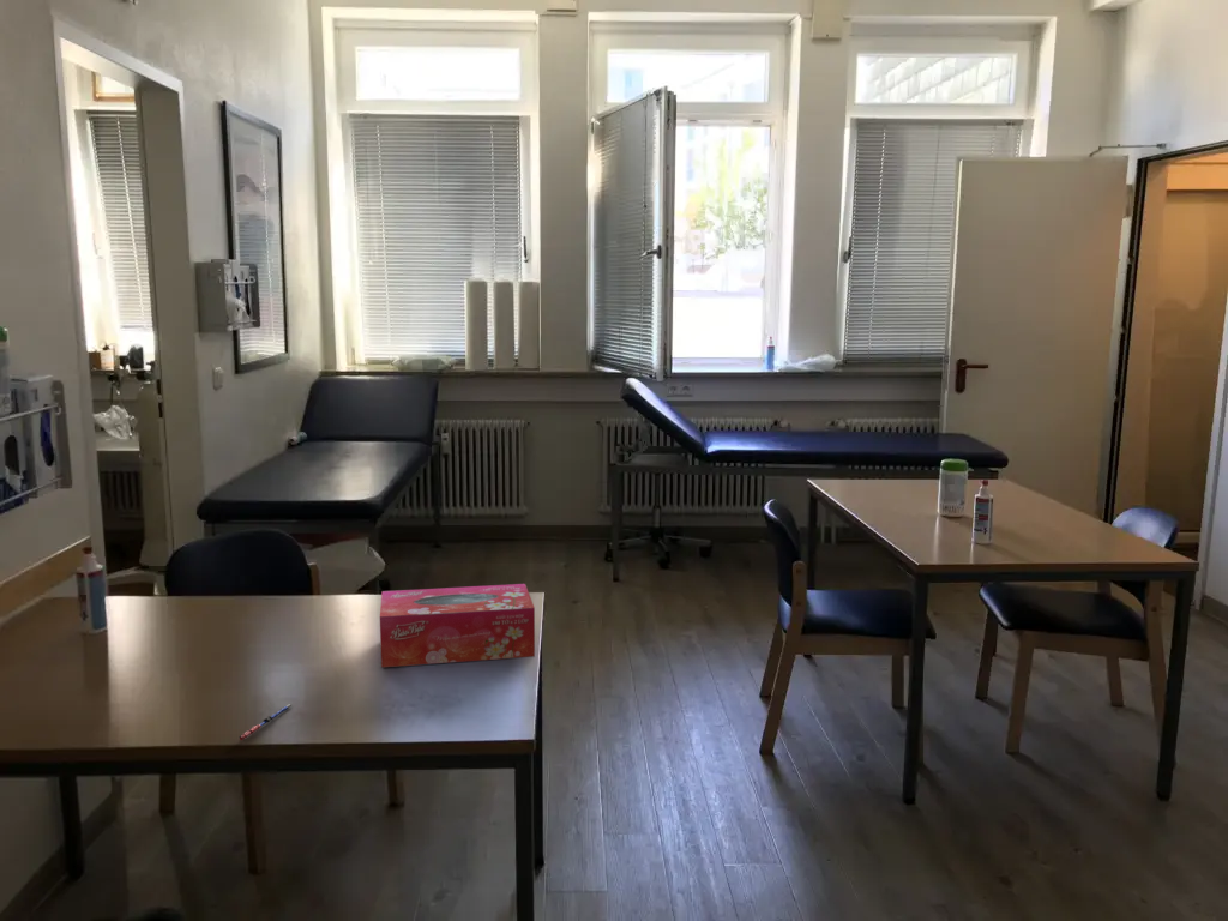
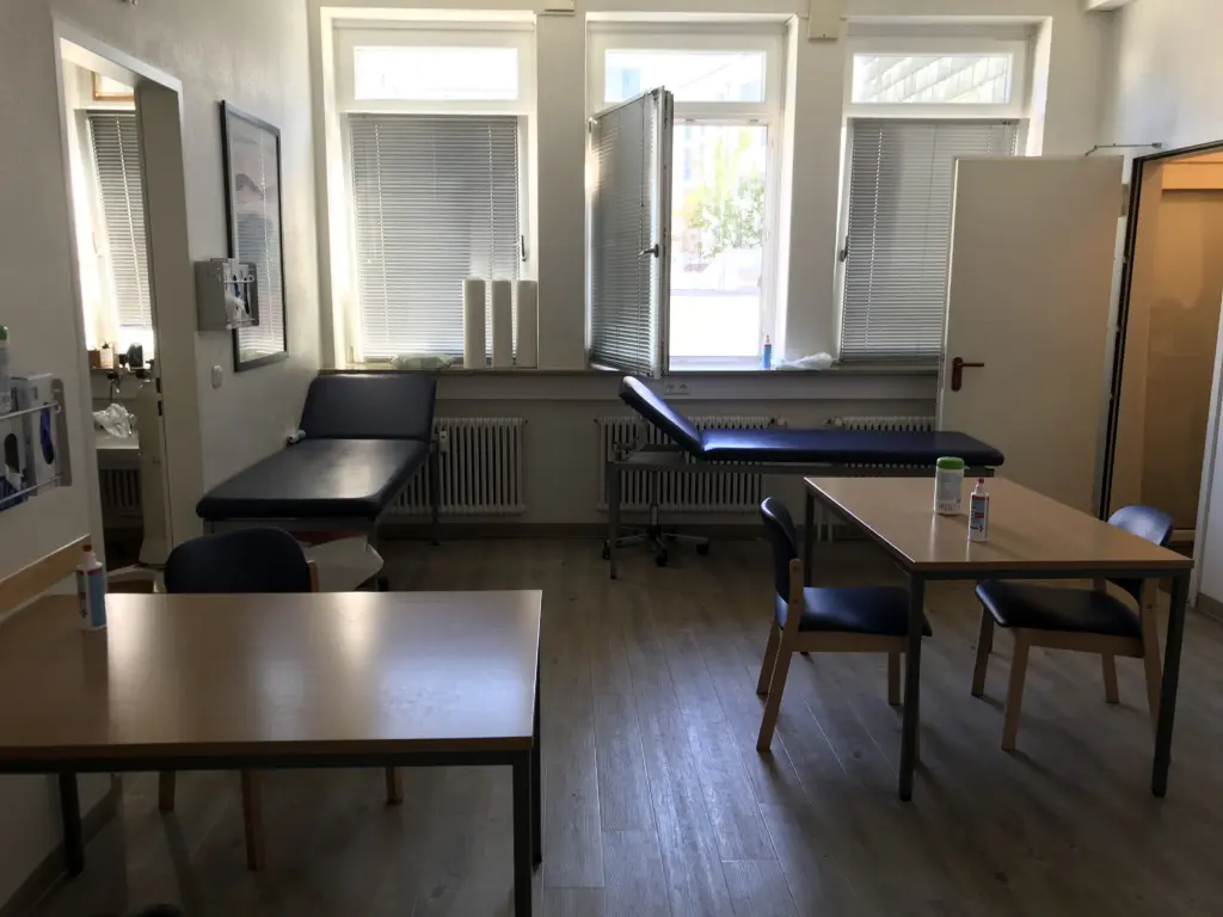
- tissue box (457, 622)
- pen (266, 720)
